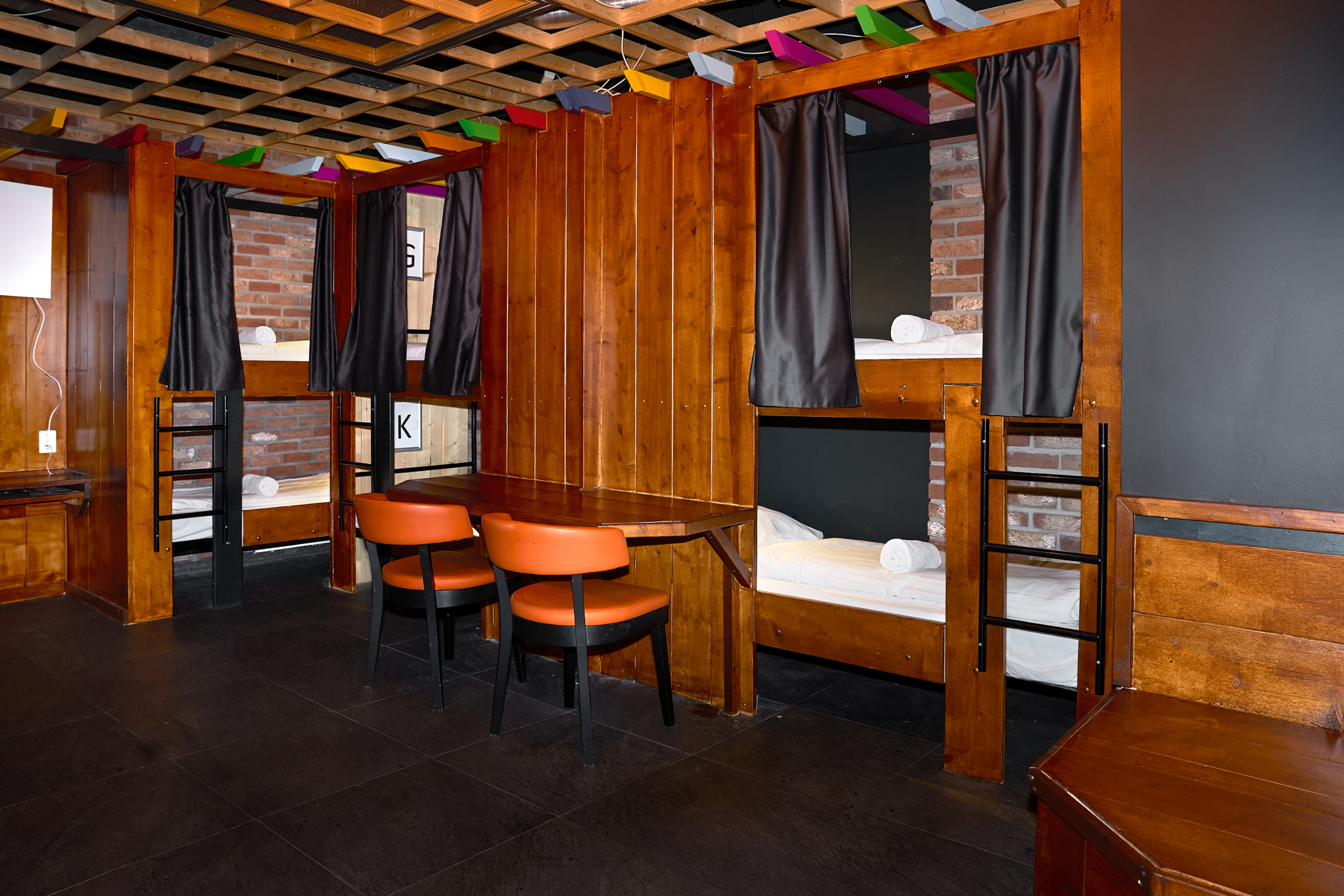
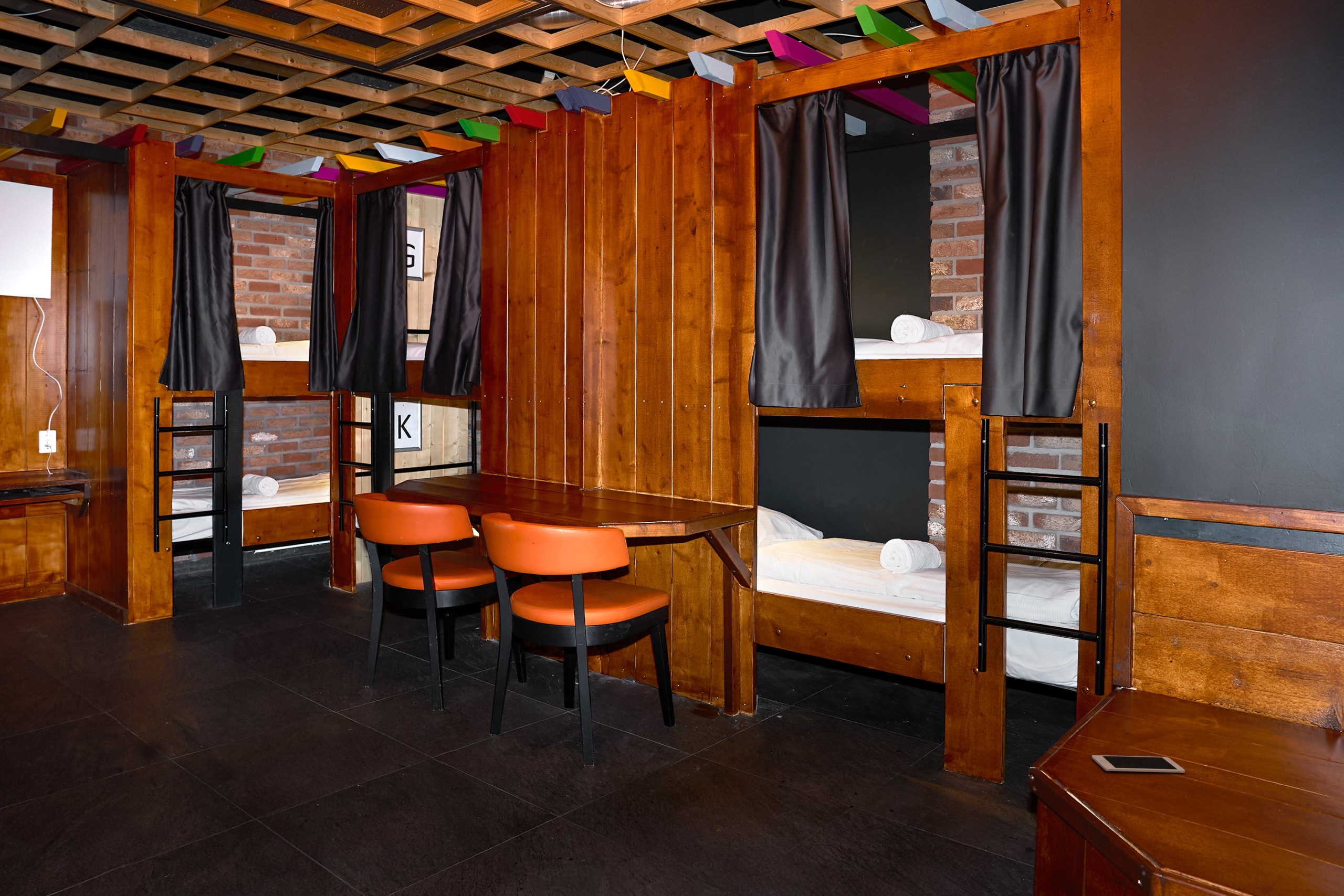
+ cell phone (1137, 764)
